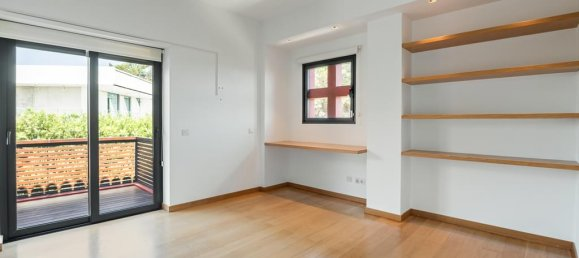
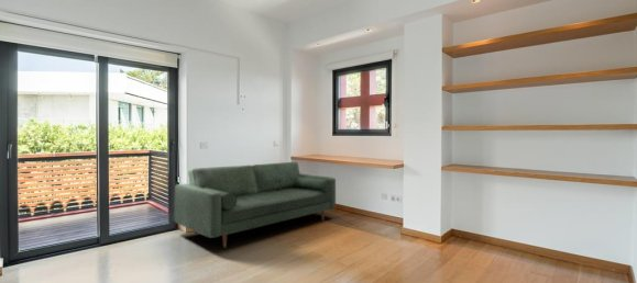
+ sofa (262, 195)
